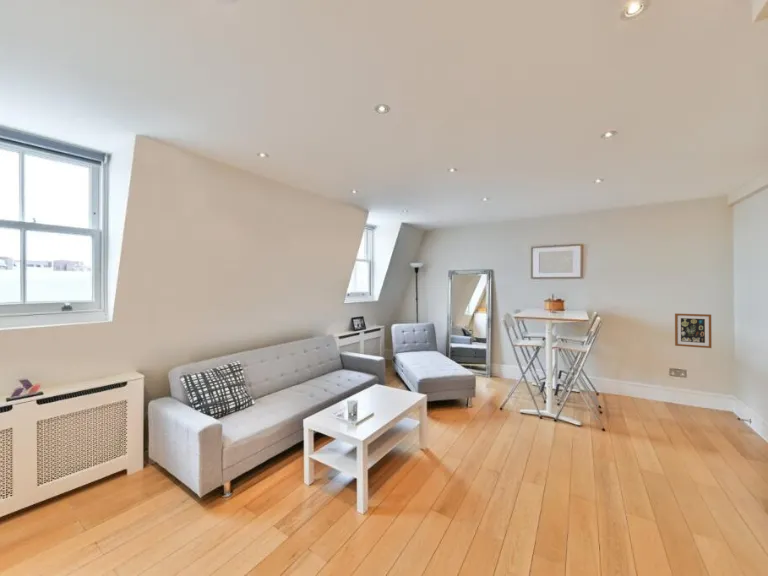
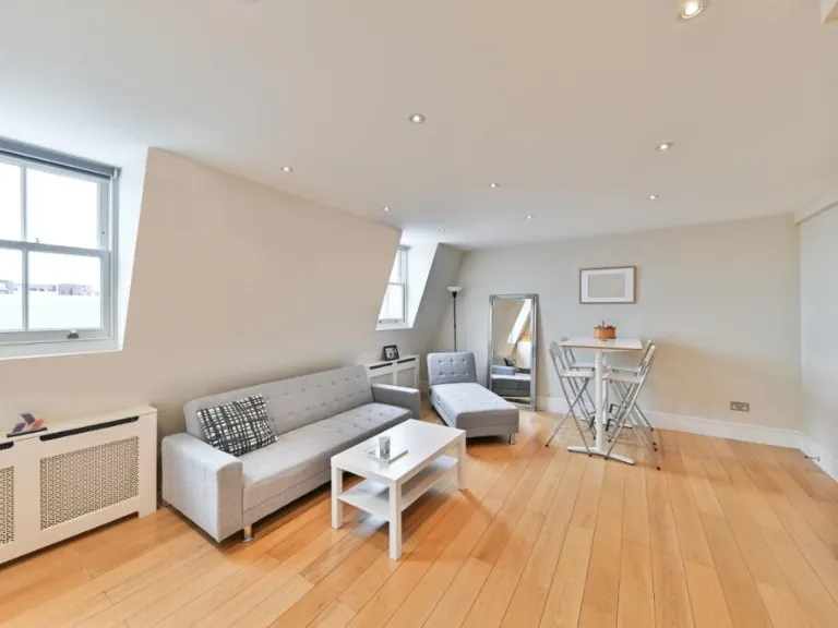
- wall art (692, 330)
